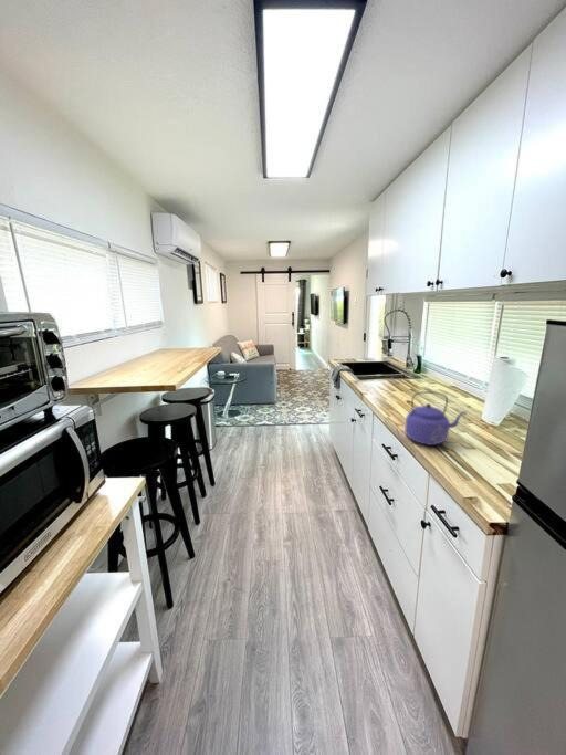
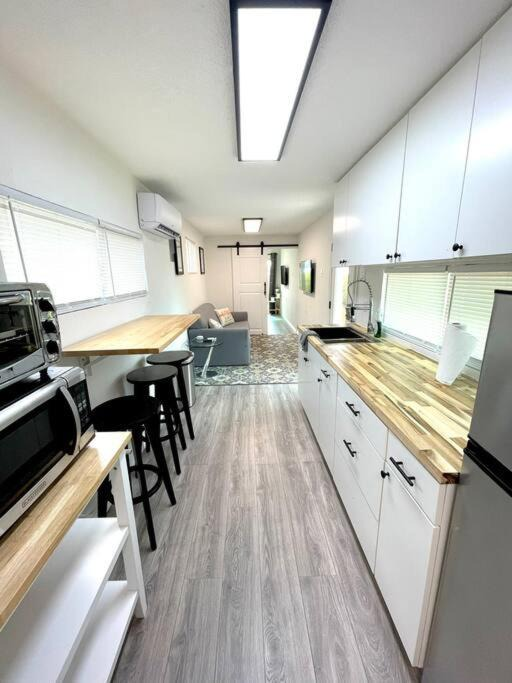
- kettle (434, 416)
